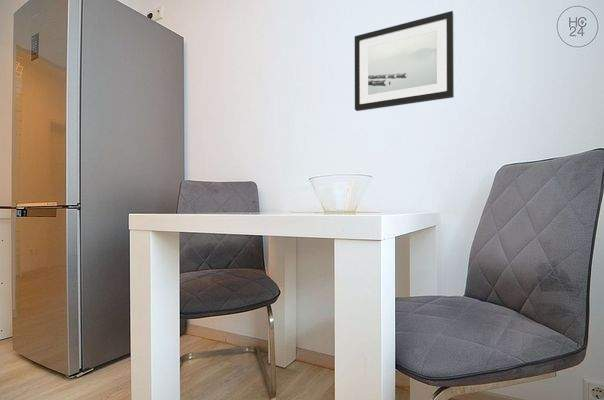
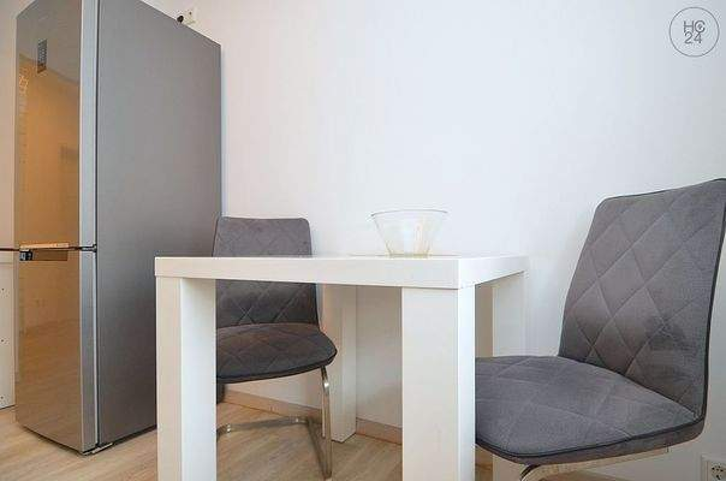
- wall art (401, 64)
